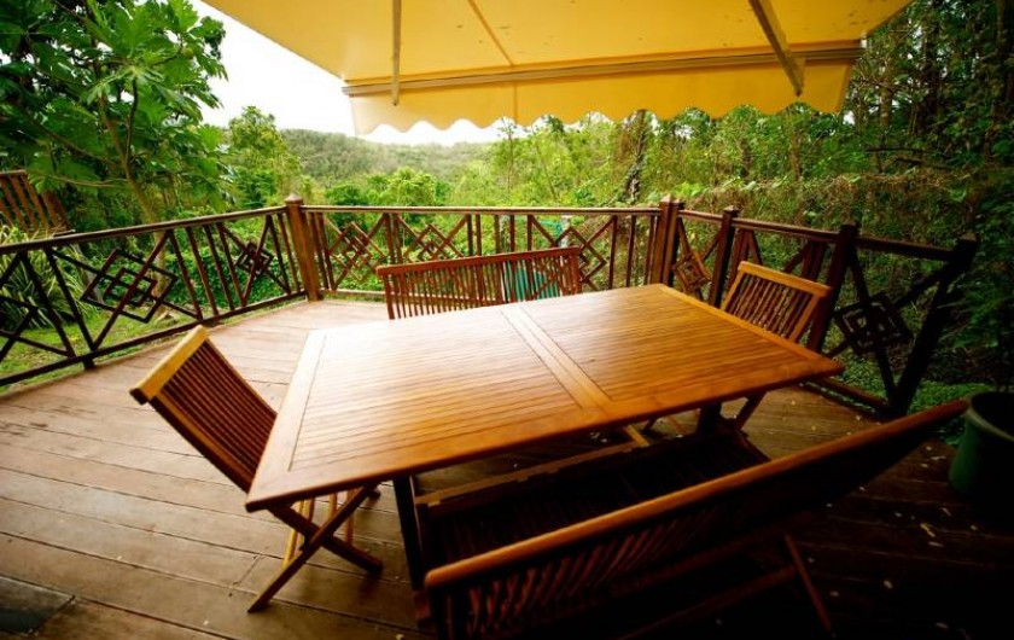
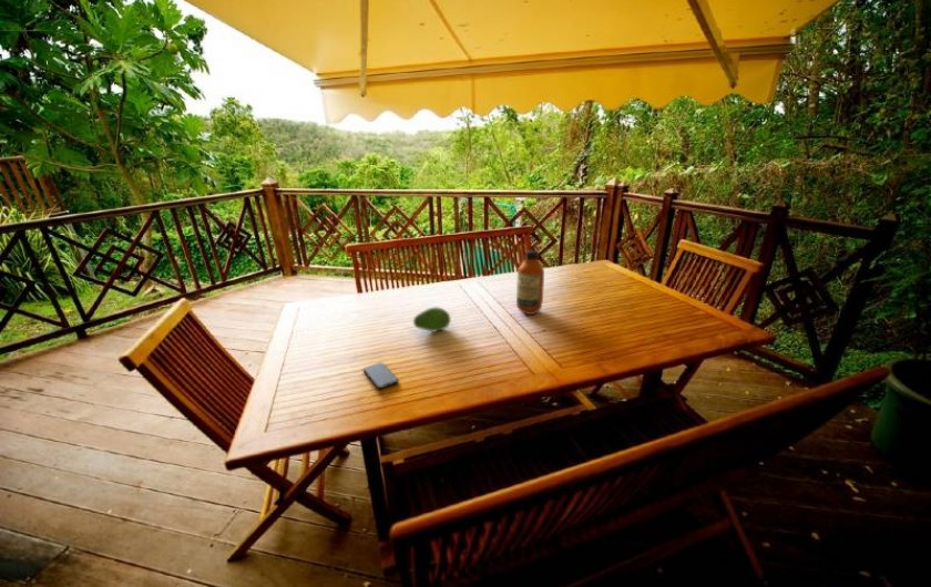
+ fruit (431, 319)
+ smartphone (380, 374)
+ bottle (530, 281)
